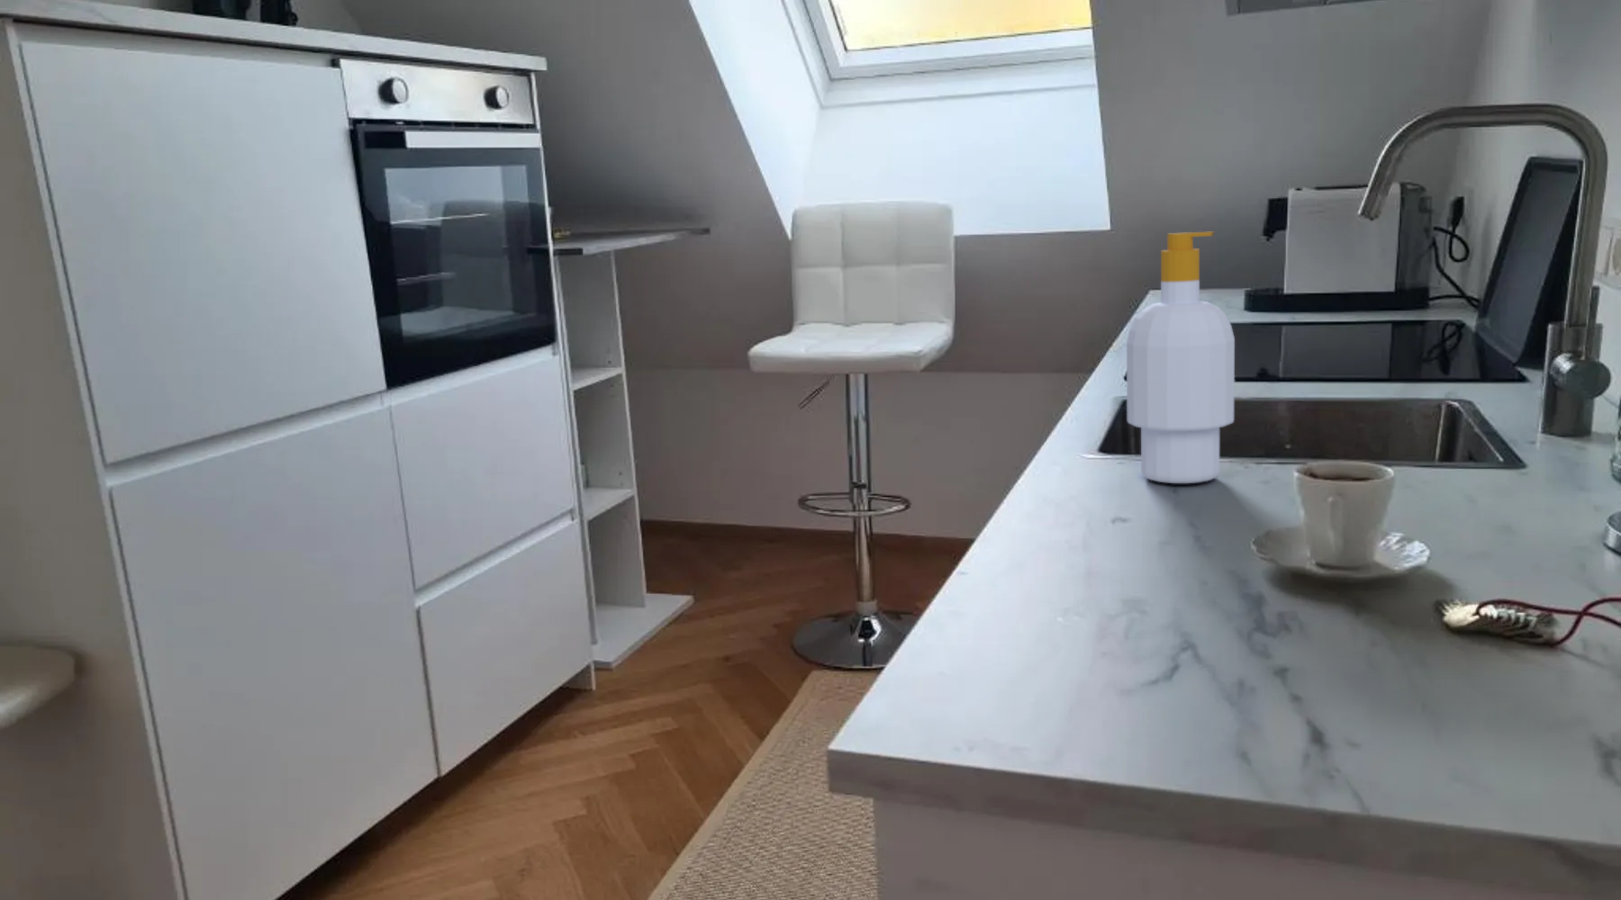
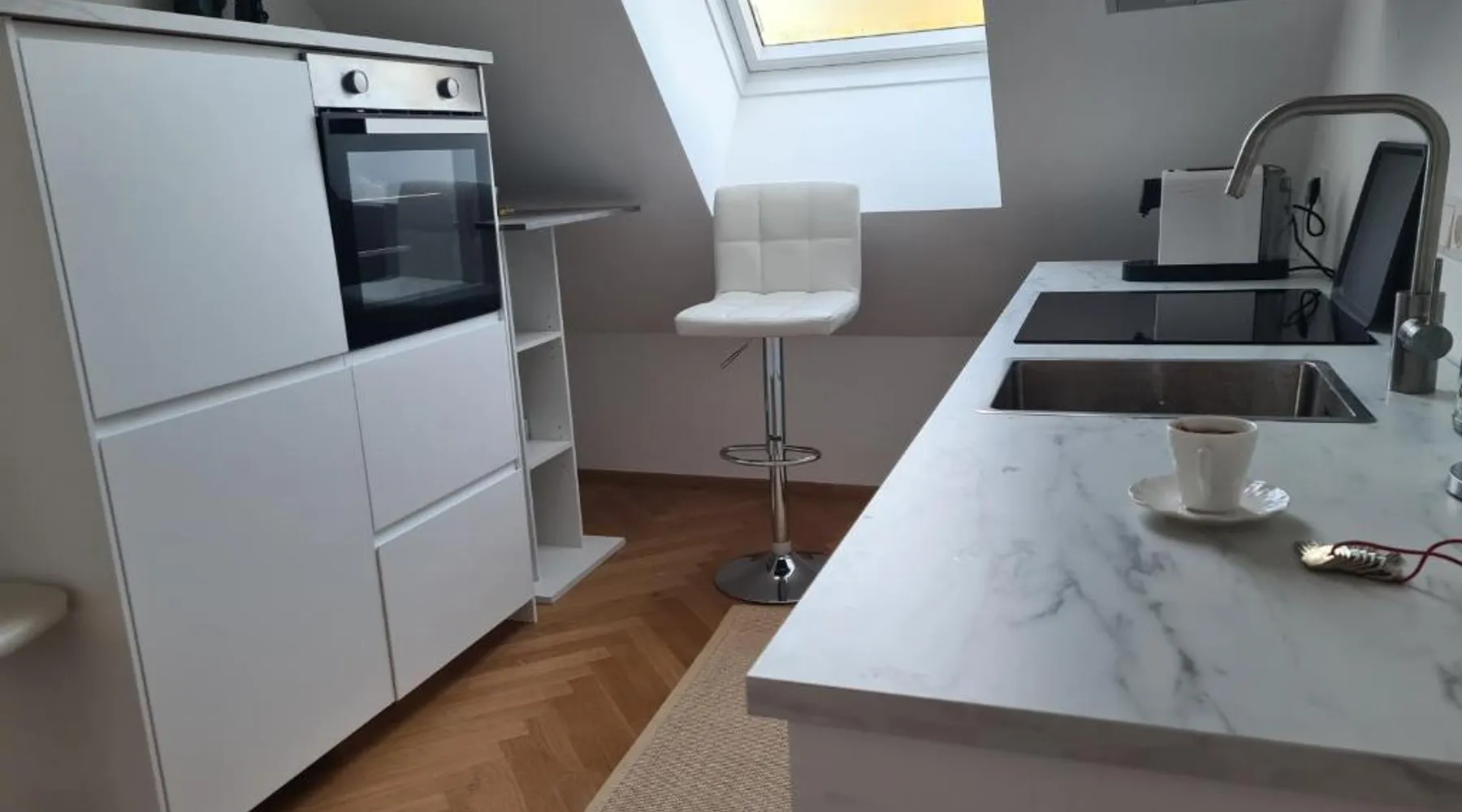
- soap bottle (1180, 357)
